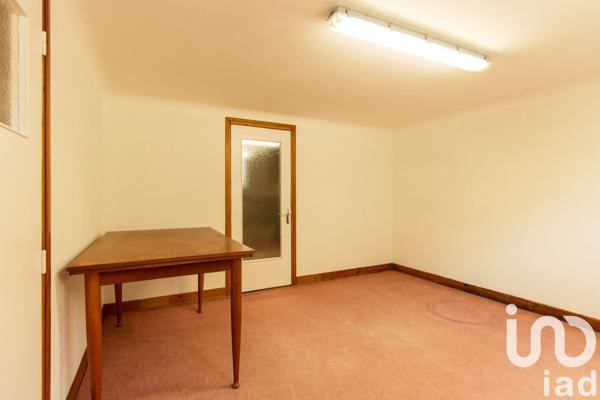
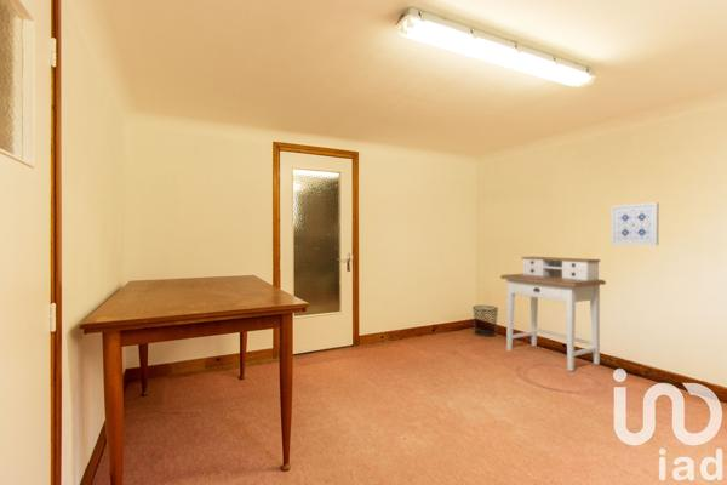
+ desk (549, 298)
+ wall art (634, 224)
+ waste bin (485, 320)
